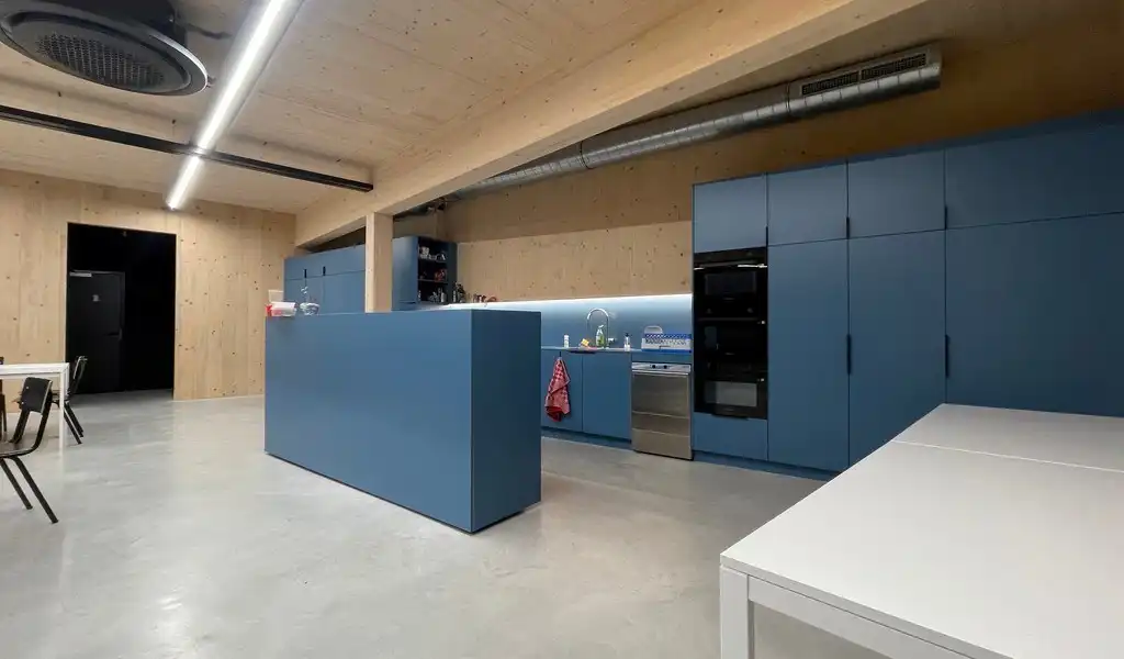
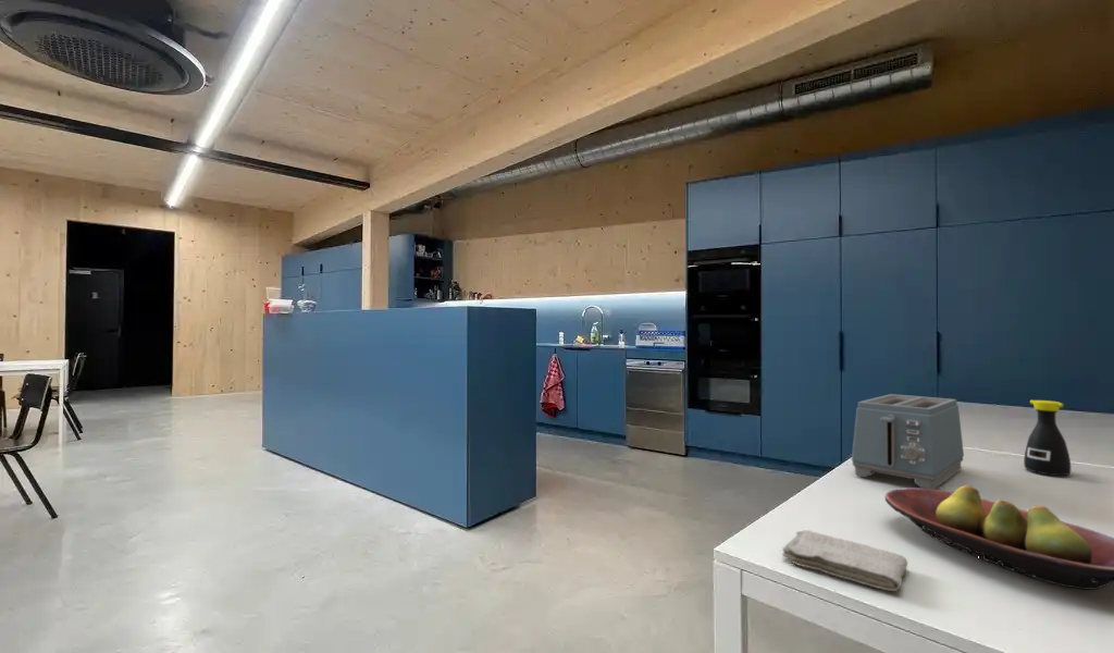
+ washcloth (843, 556)
+ bottle (1047, 436)
+ fruit bowl (999, 523)
+ toaster (906, 438)
